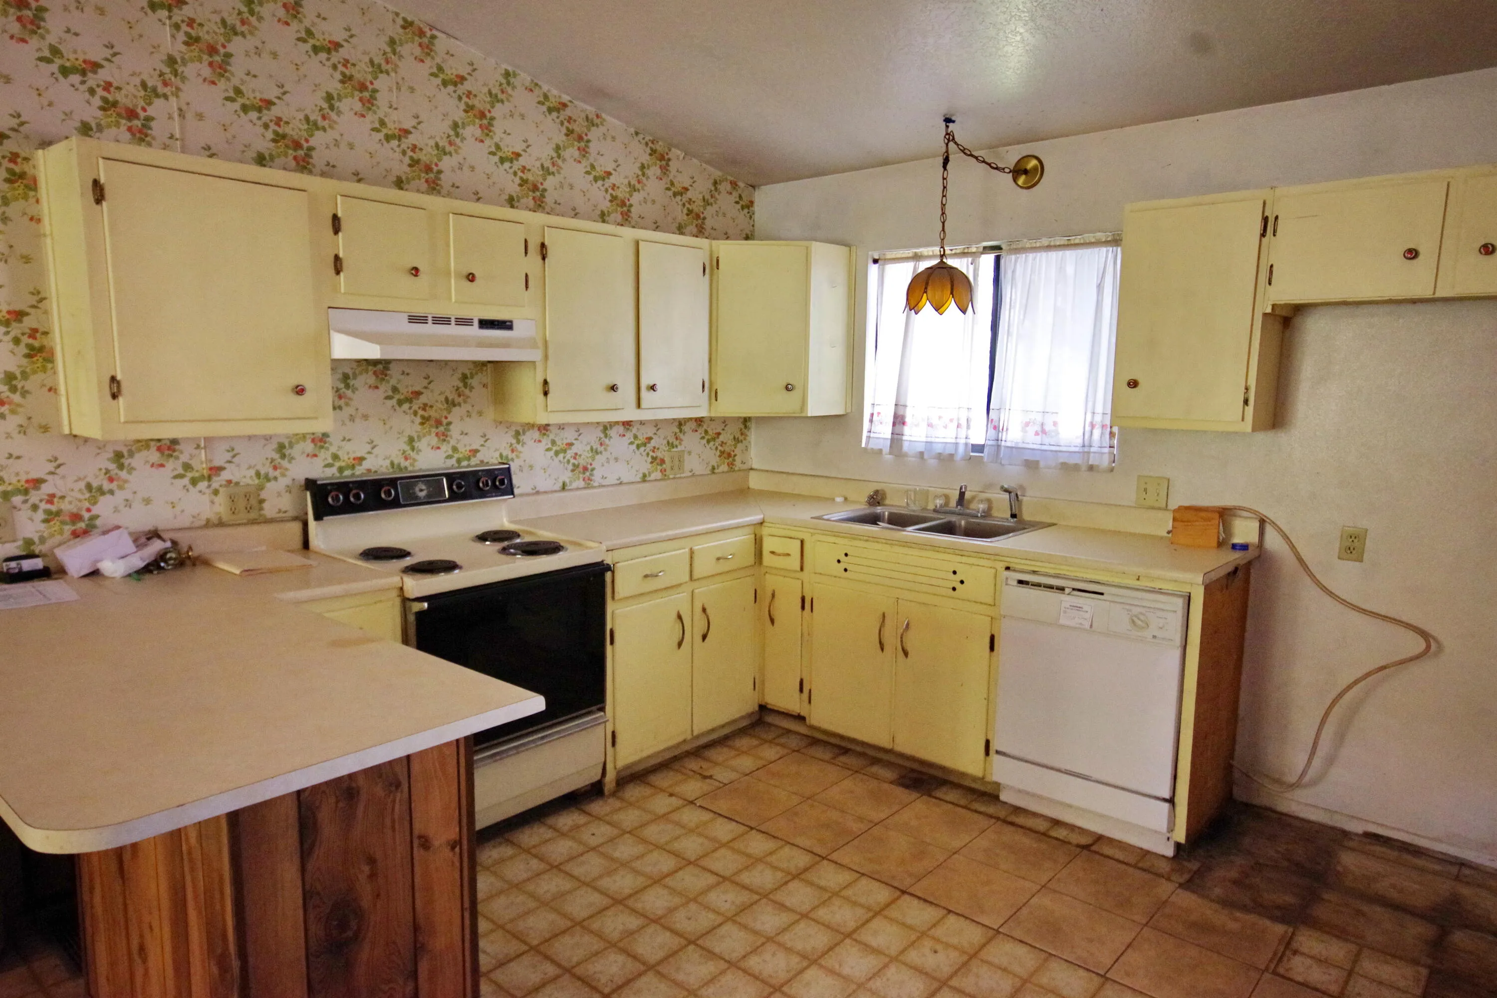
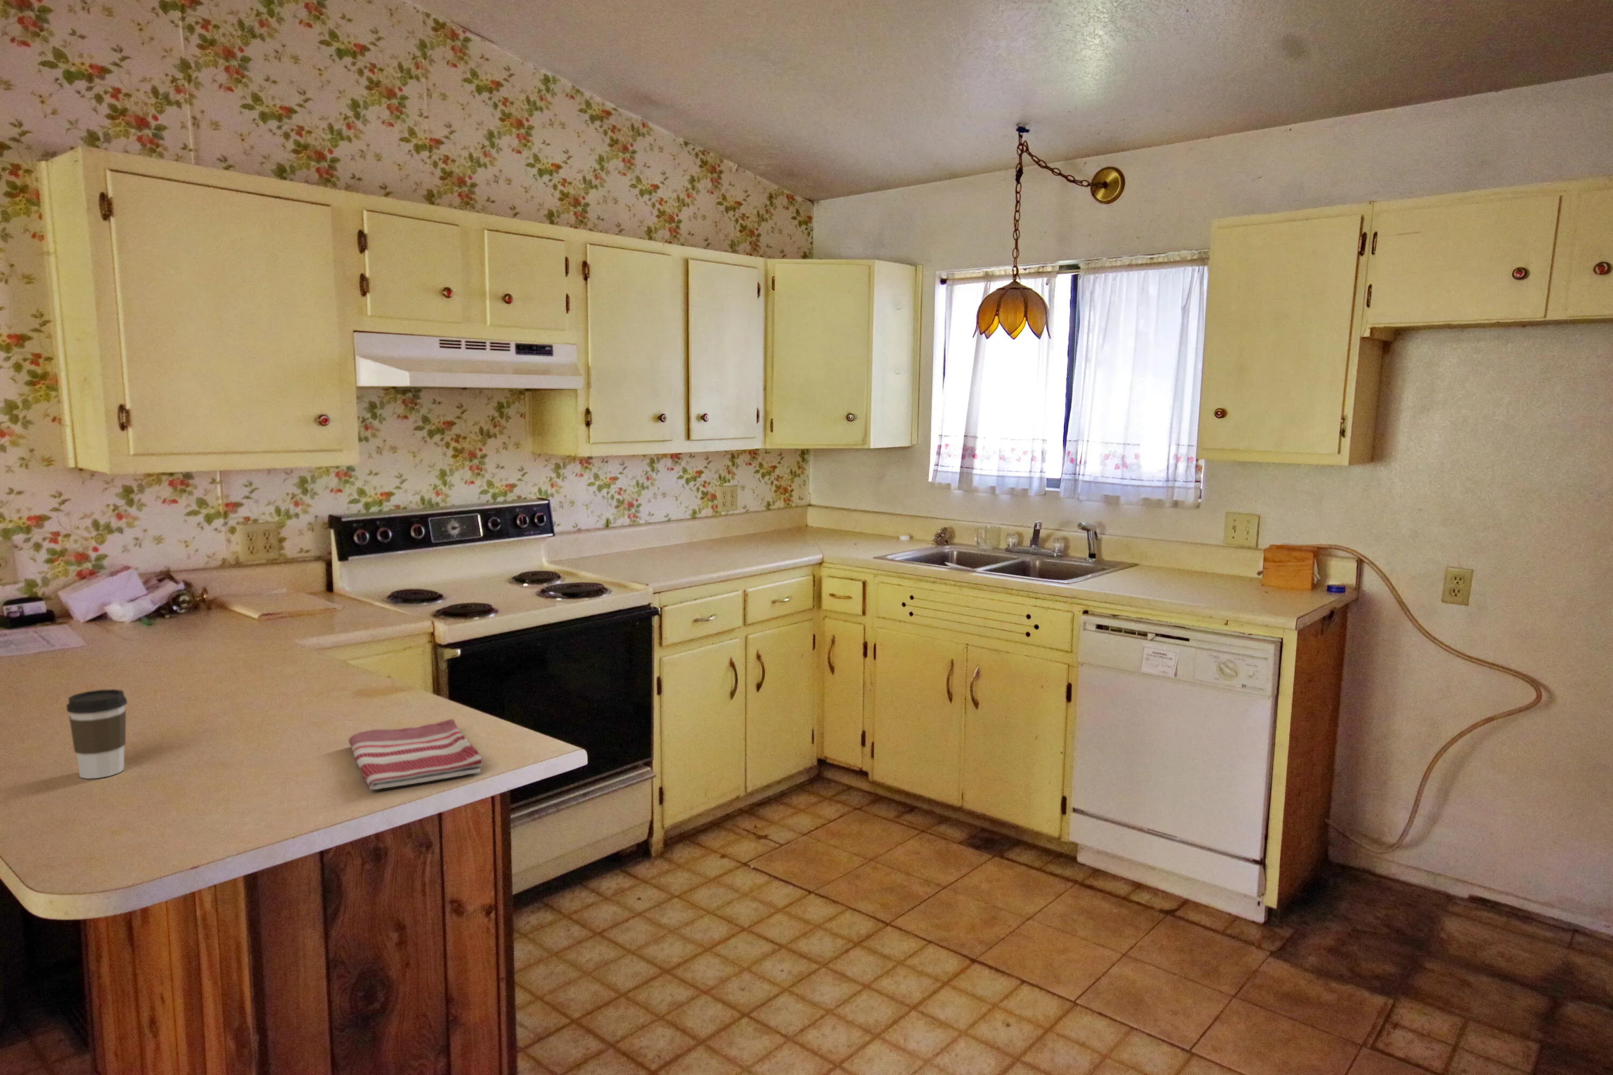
+ coffee cup (98, 734)
+ dish towel (414, 751)
